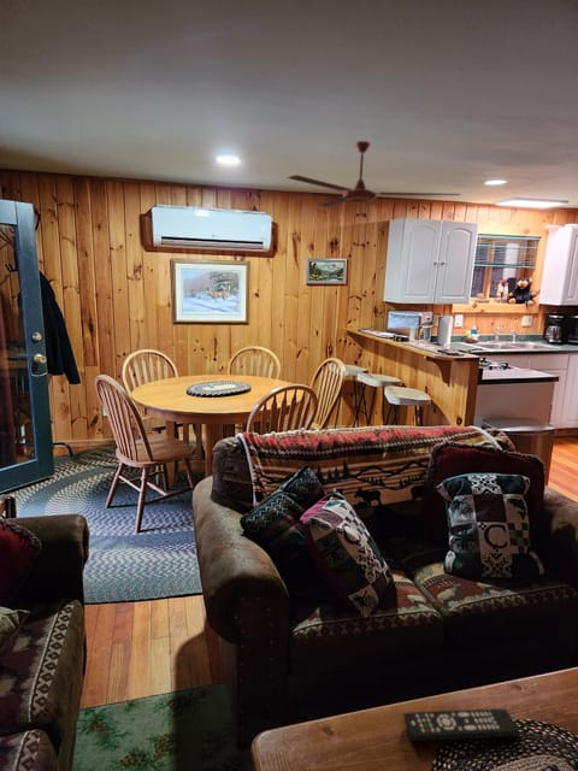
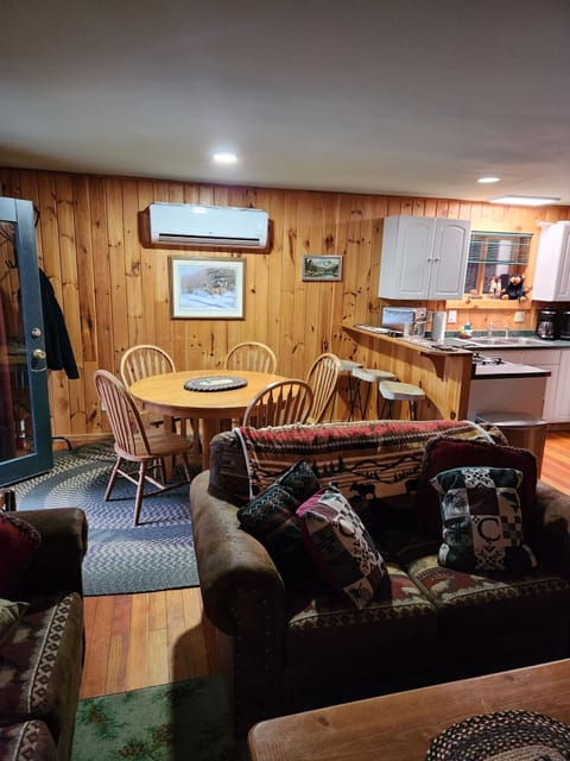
- ceiling fan (361, 172)
- remote control (460, 725)
